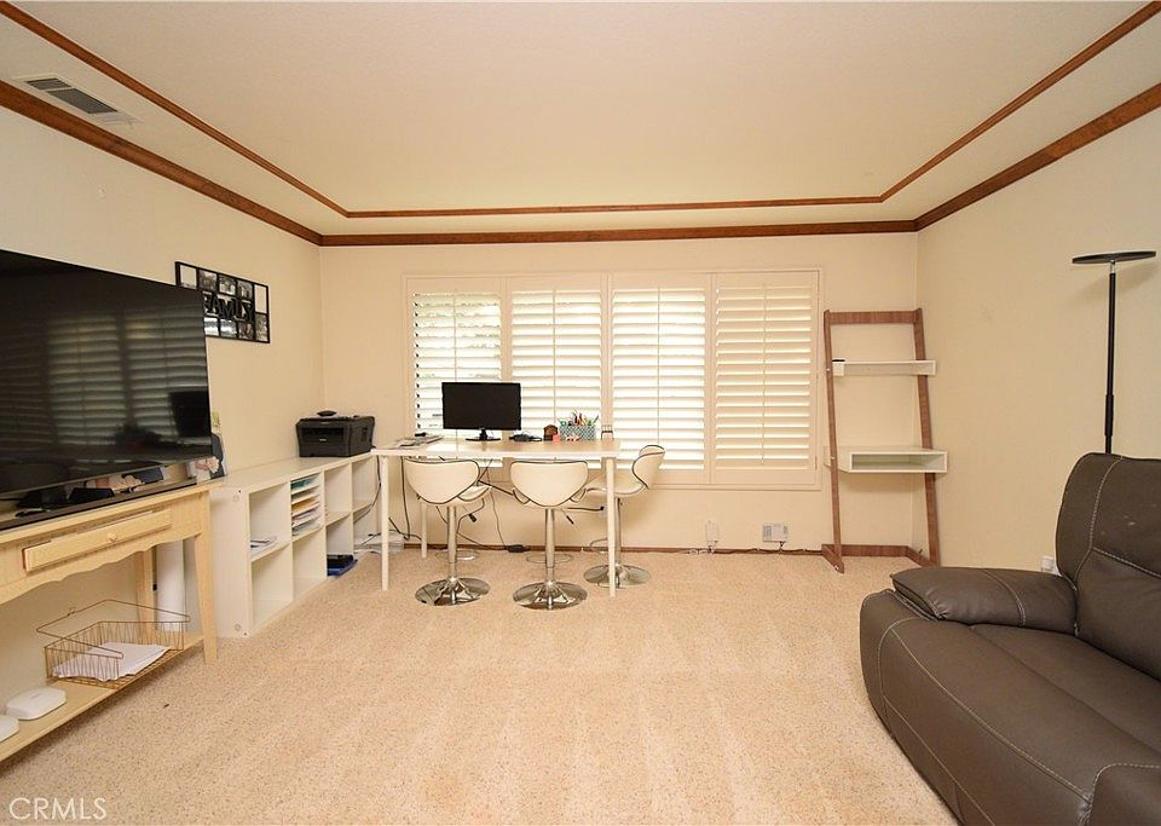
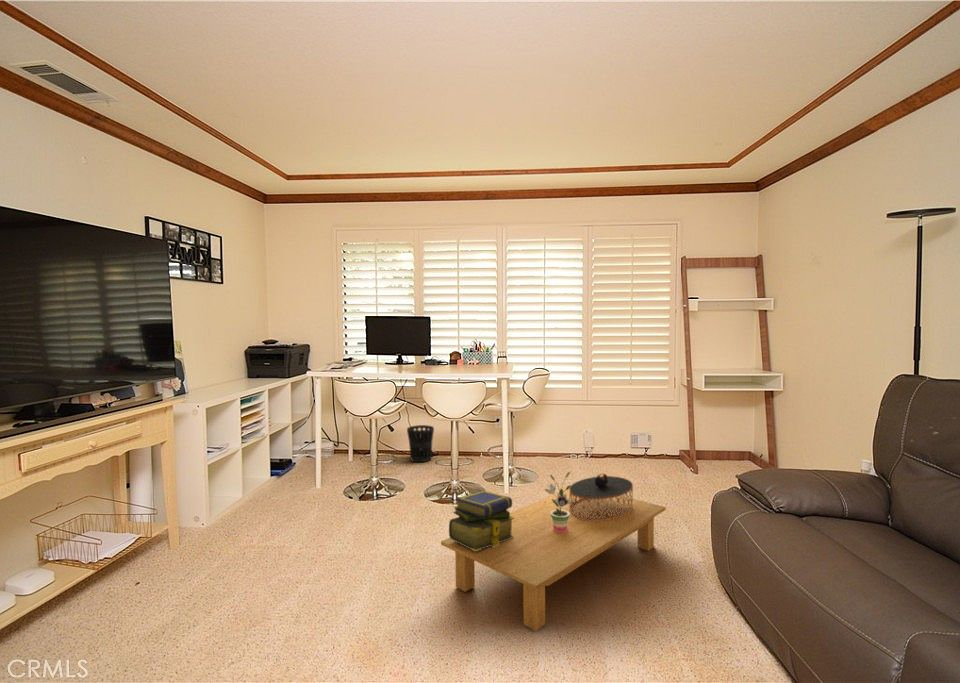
+ stack of books (482, 516)
+ wastebasket (420, 443)
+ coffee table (601, 490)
+ potted plant (557, 501)
+ coffee table (562, 544)
